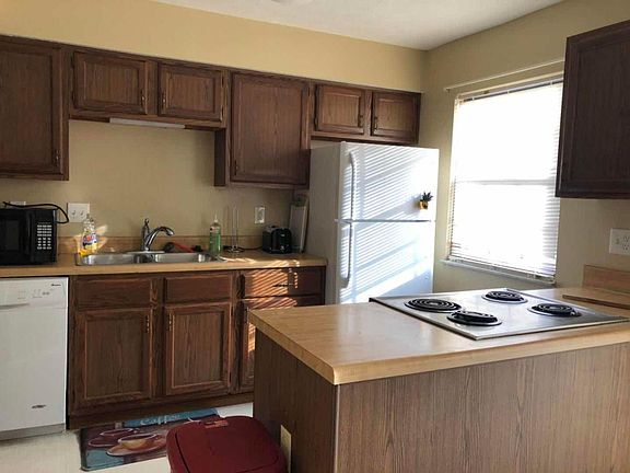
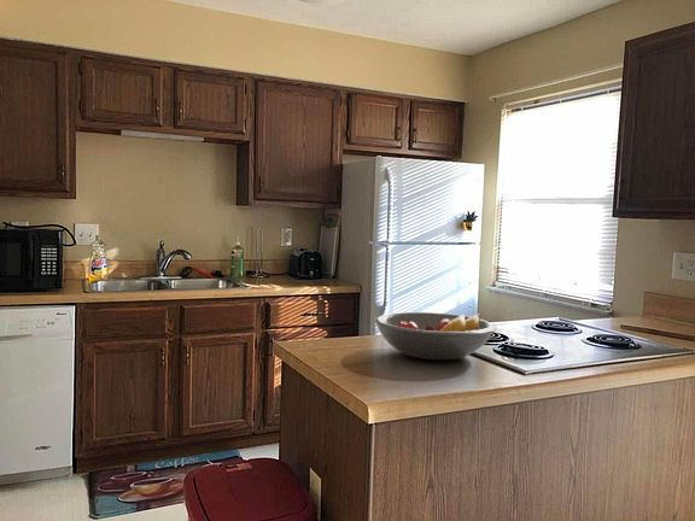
+ fruit bowl (433, 333)
